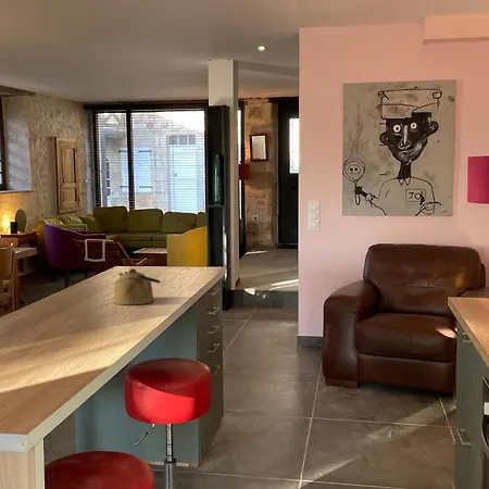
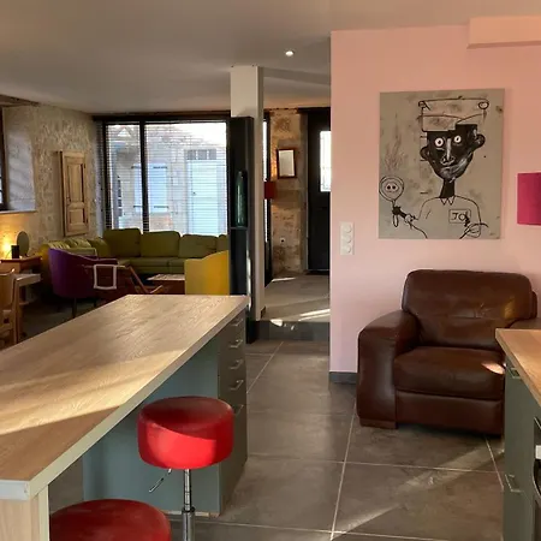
- kettle (131, 284)
